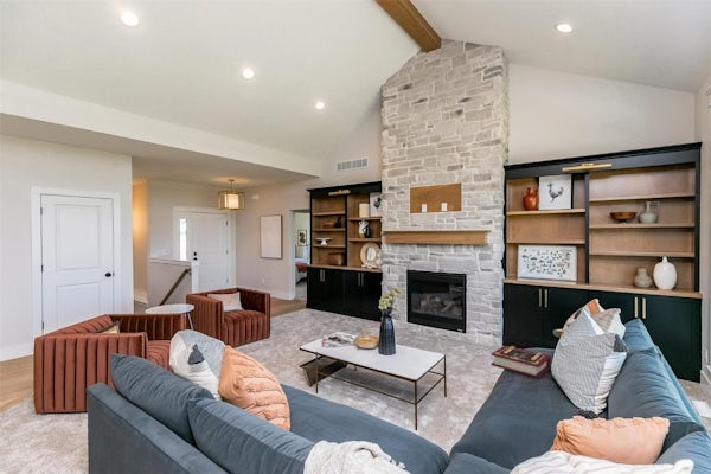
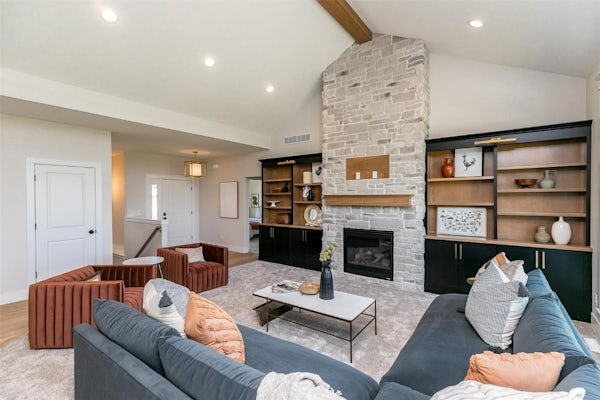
- book (520, 359)
